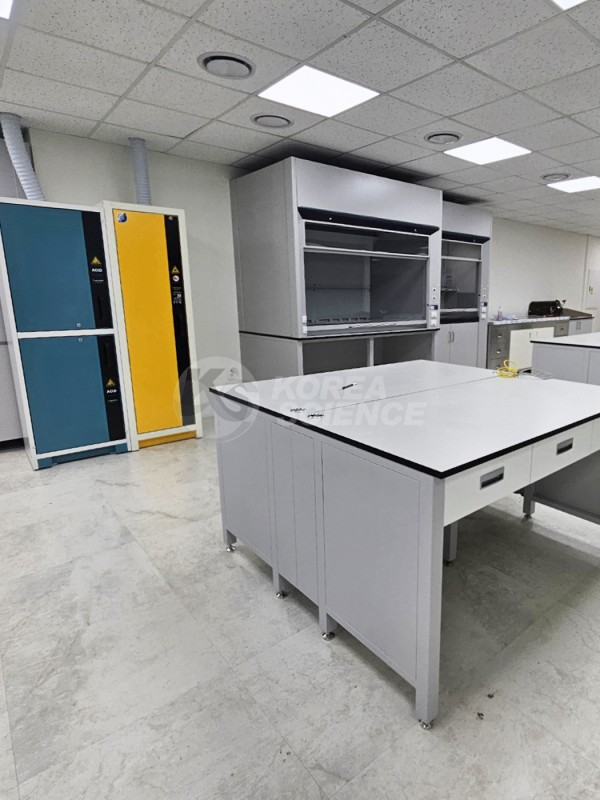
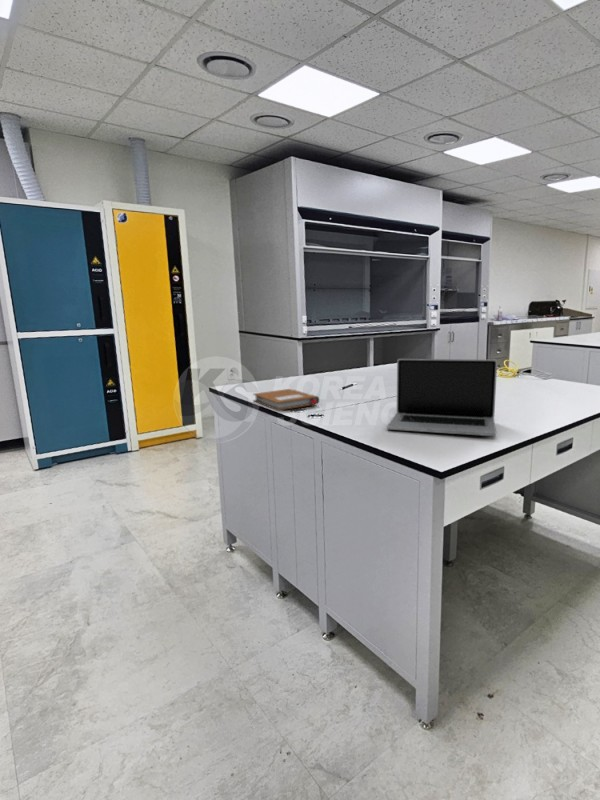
+ laptop (442, 394)
+ notebook (286, 398)
